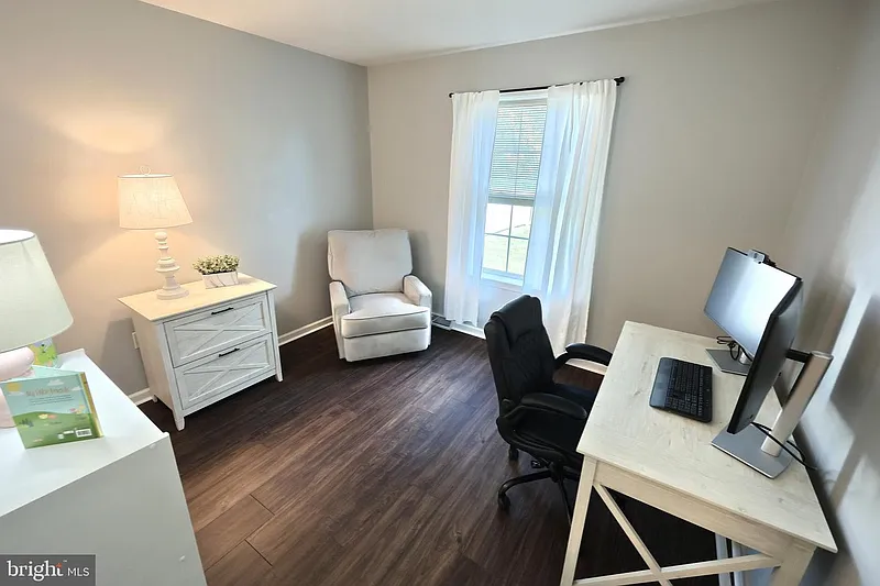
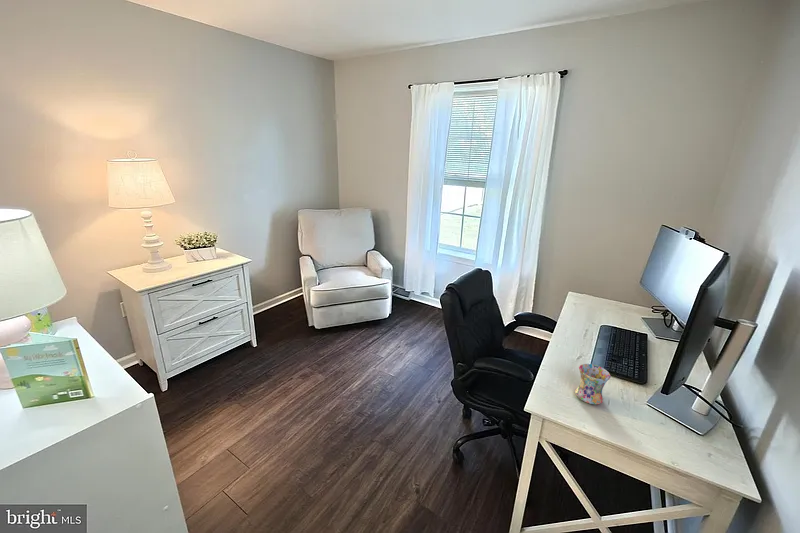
+ mug (590, 382)
